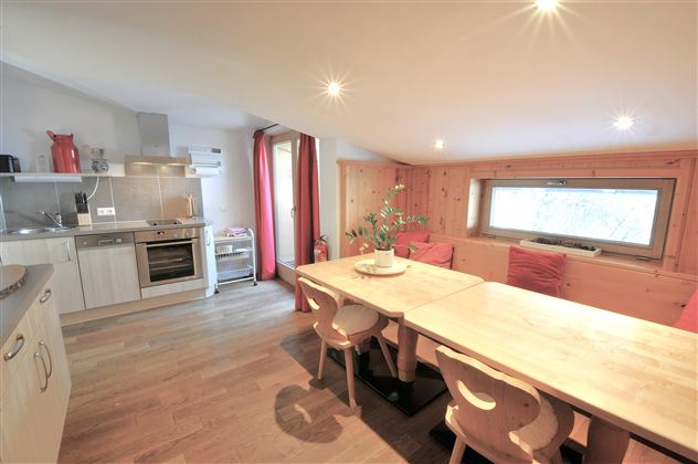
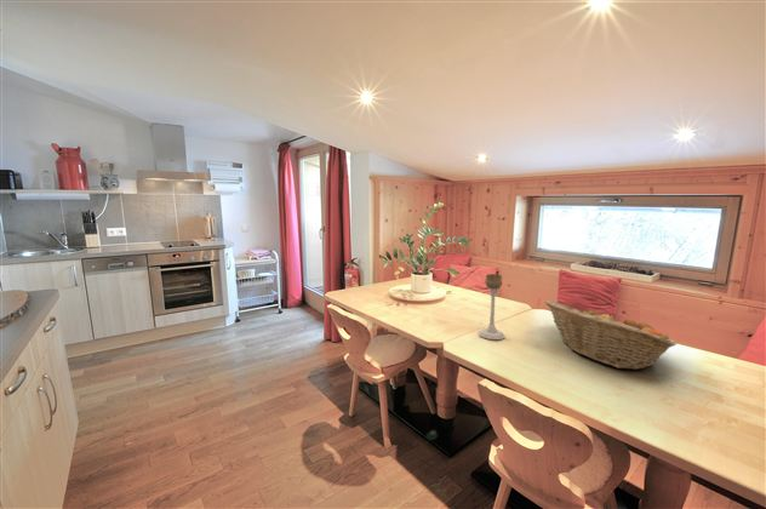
+ candle holder (492, 305)
+ fruit basket (602, 328)
